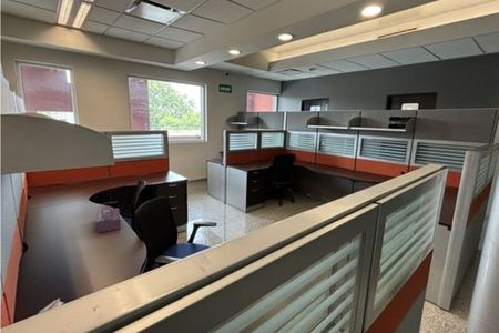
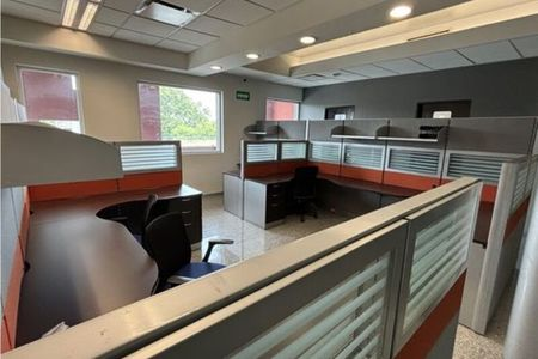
- tissue box (109, 219)
